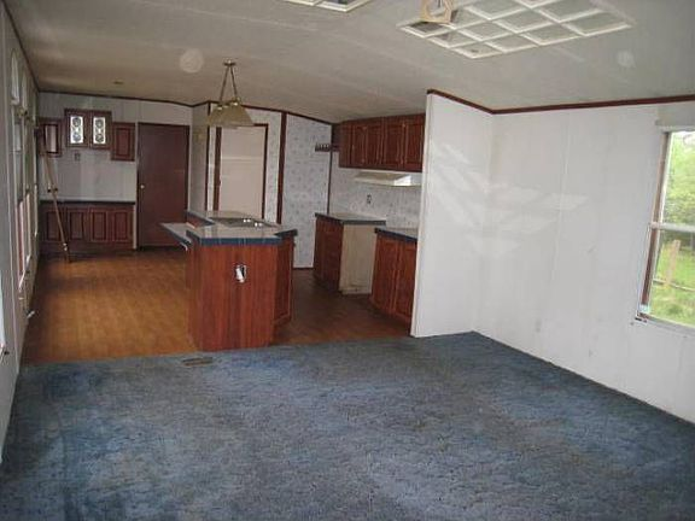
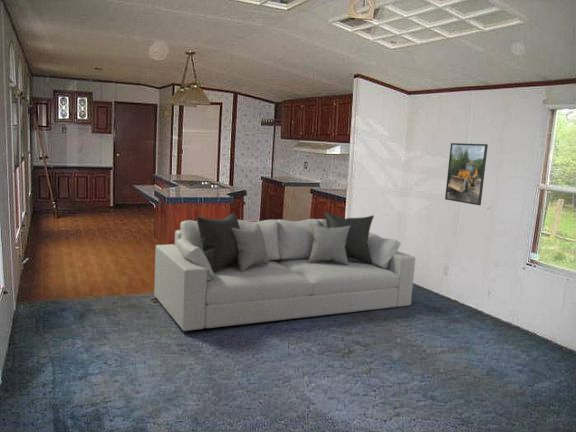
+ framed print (465, 173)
+ sofa (287, 258)
